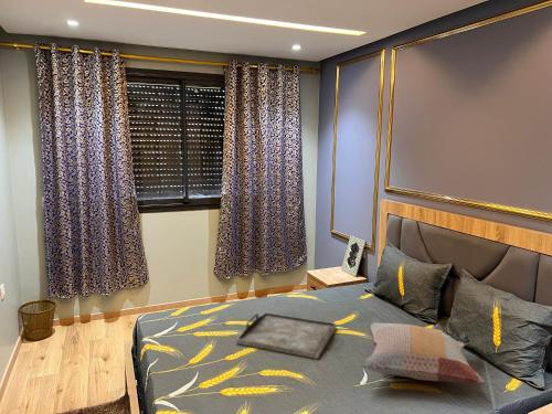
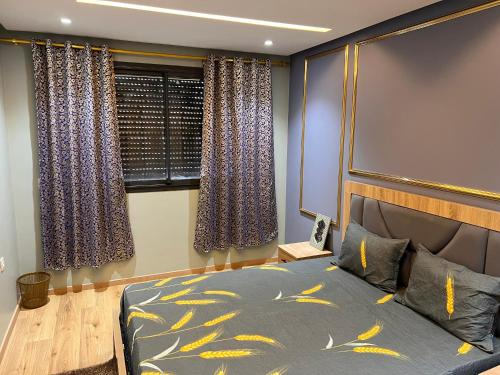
- serving tray (288, 329)
- decorative pillow (418, 349)
